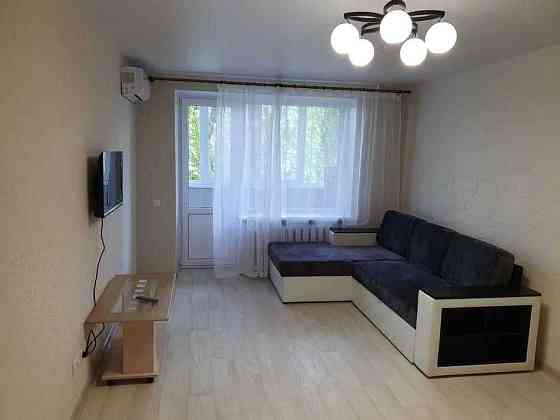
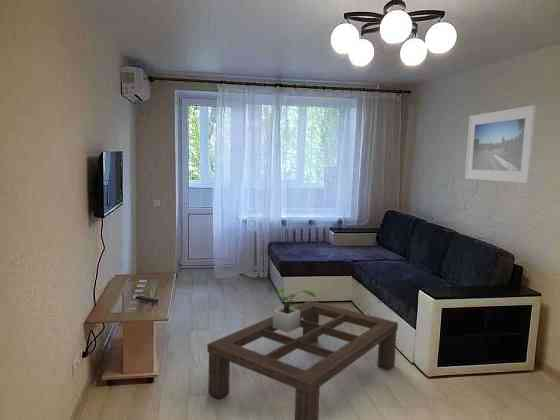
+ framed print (496, 146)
+ potted plant (288, 308)
+ coffee table (309, 352)
